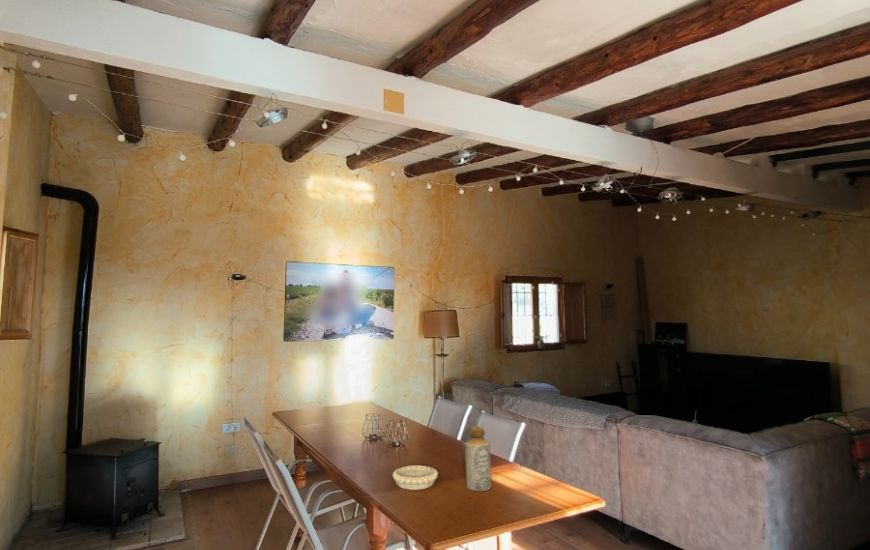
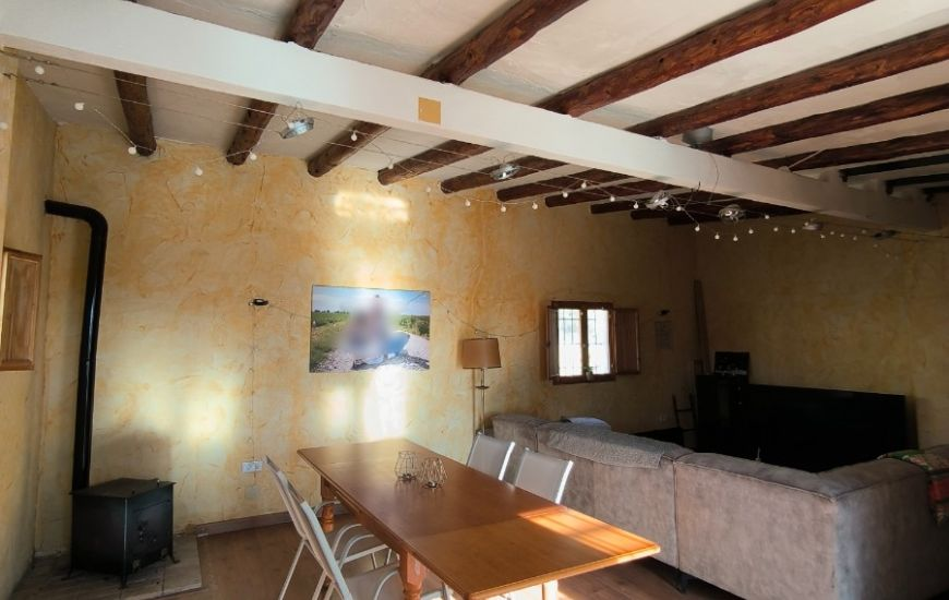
- decorative bowl (415, 477)
- bottle (478, 456)
